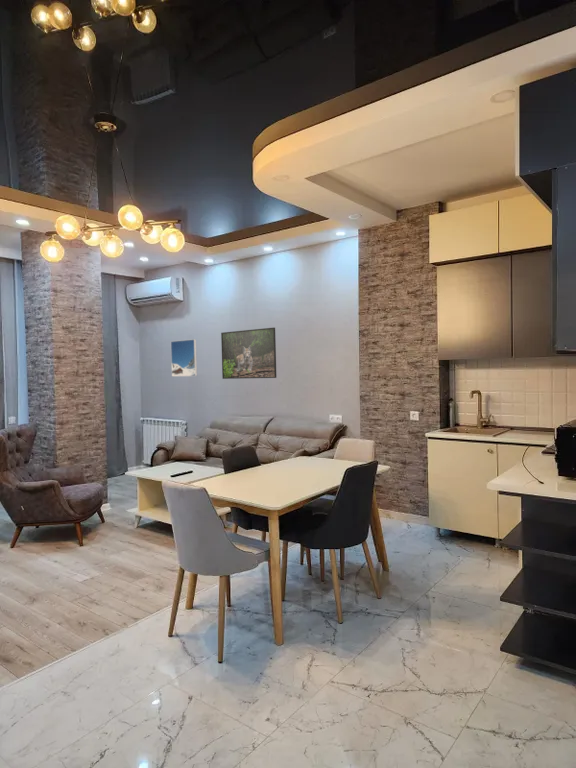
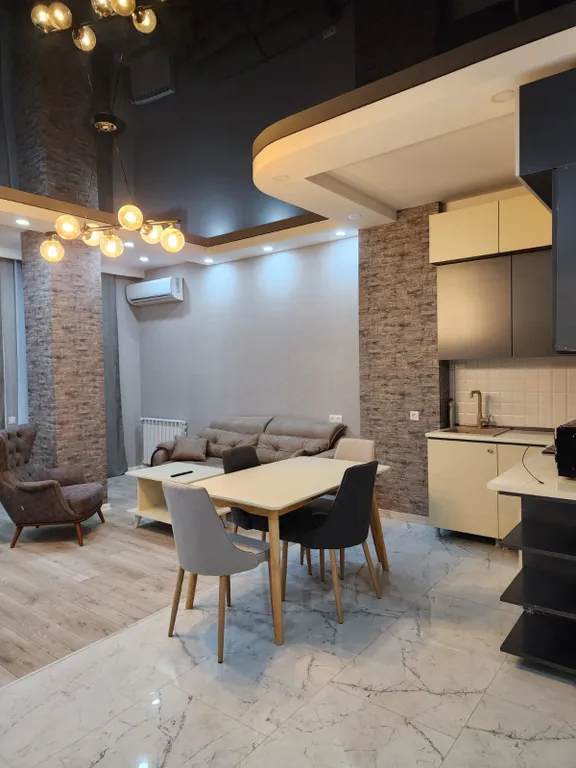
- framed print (247, 354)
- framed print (183, 358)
